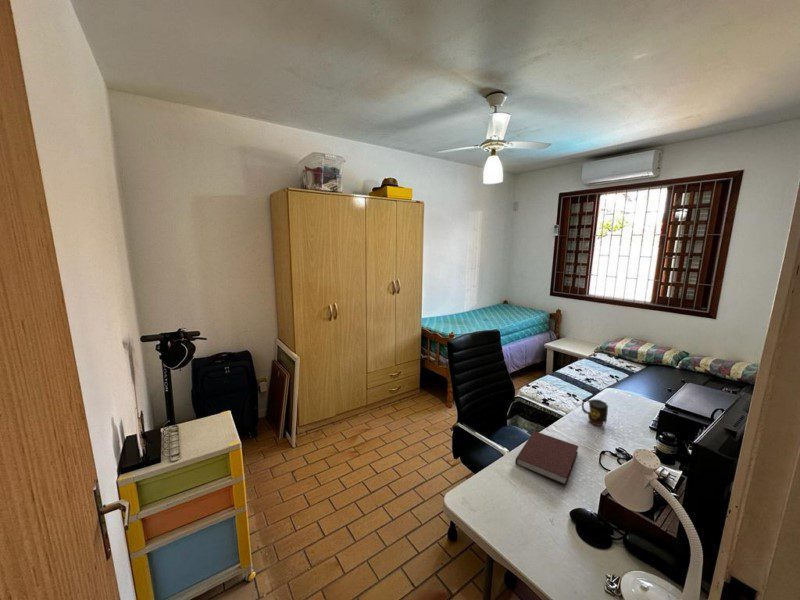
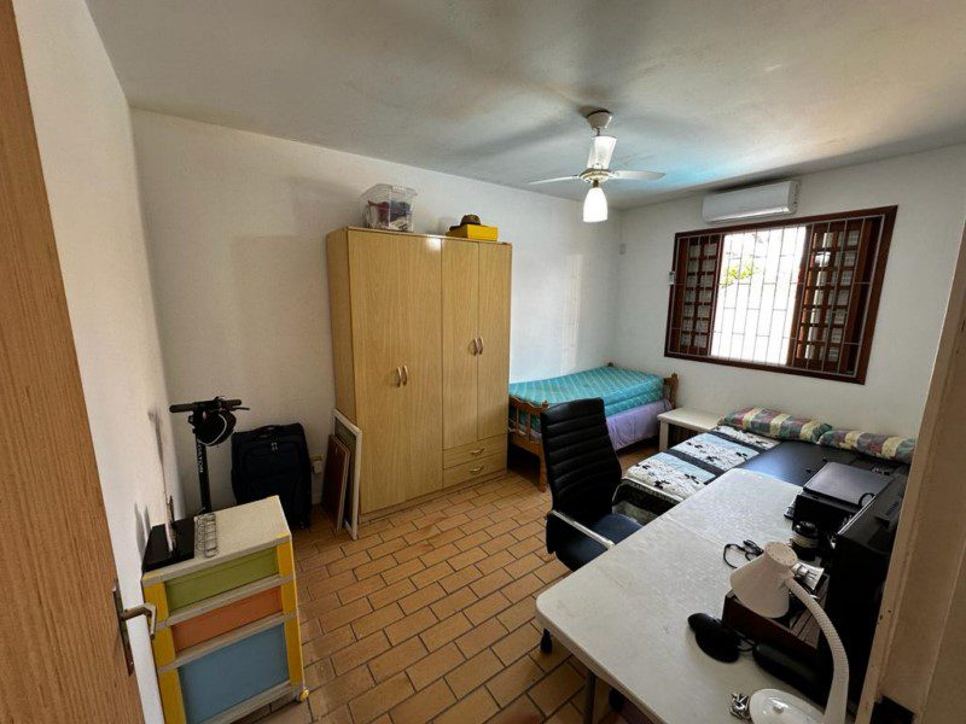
- notebook (547, 454)
- mug (593, 411)
